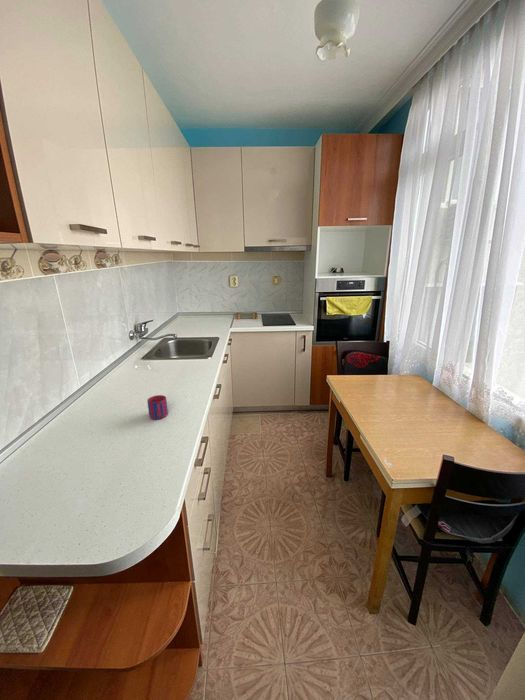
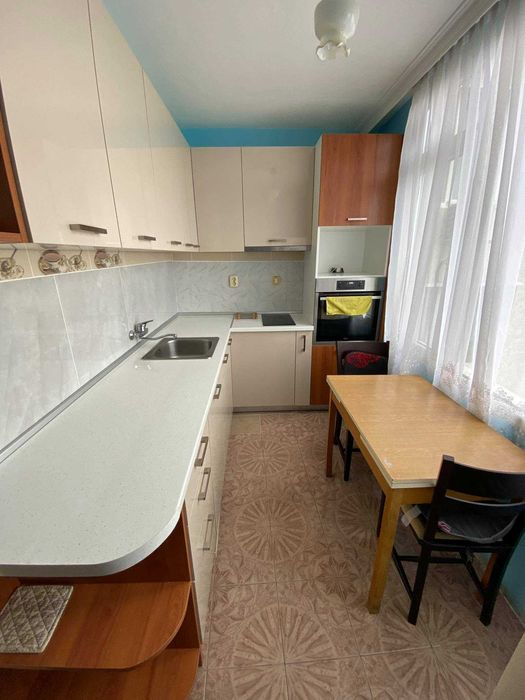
- mug (157, 408)
